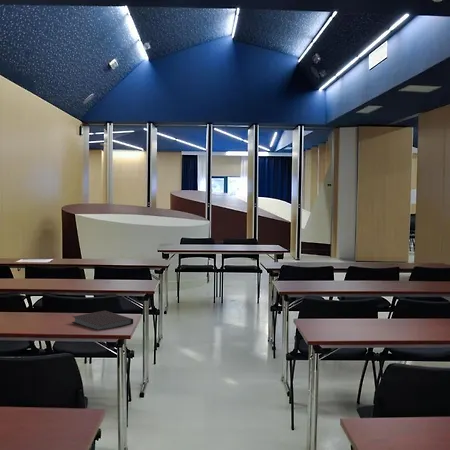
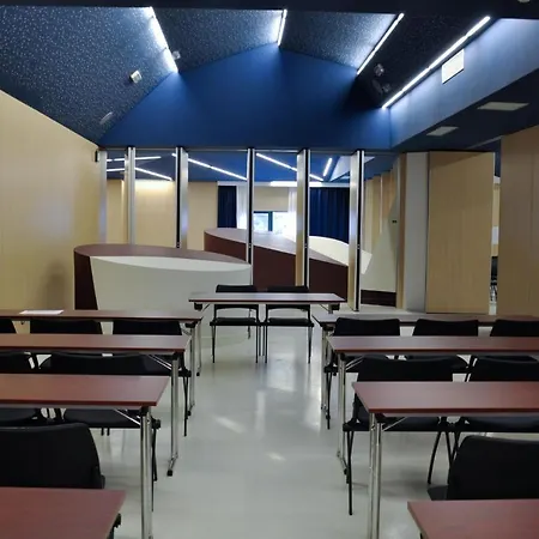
- notebook (102, 320)
